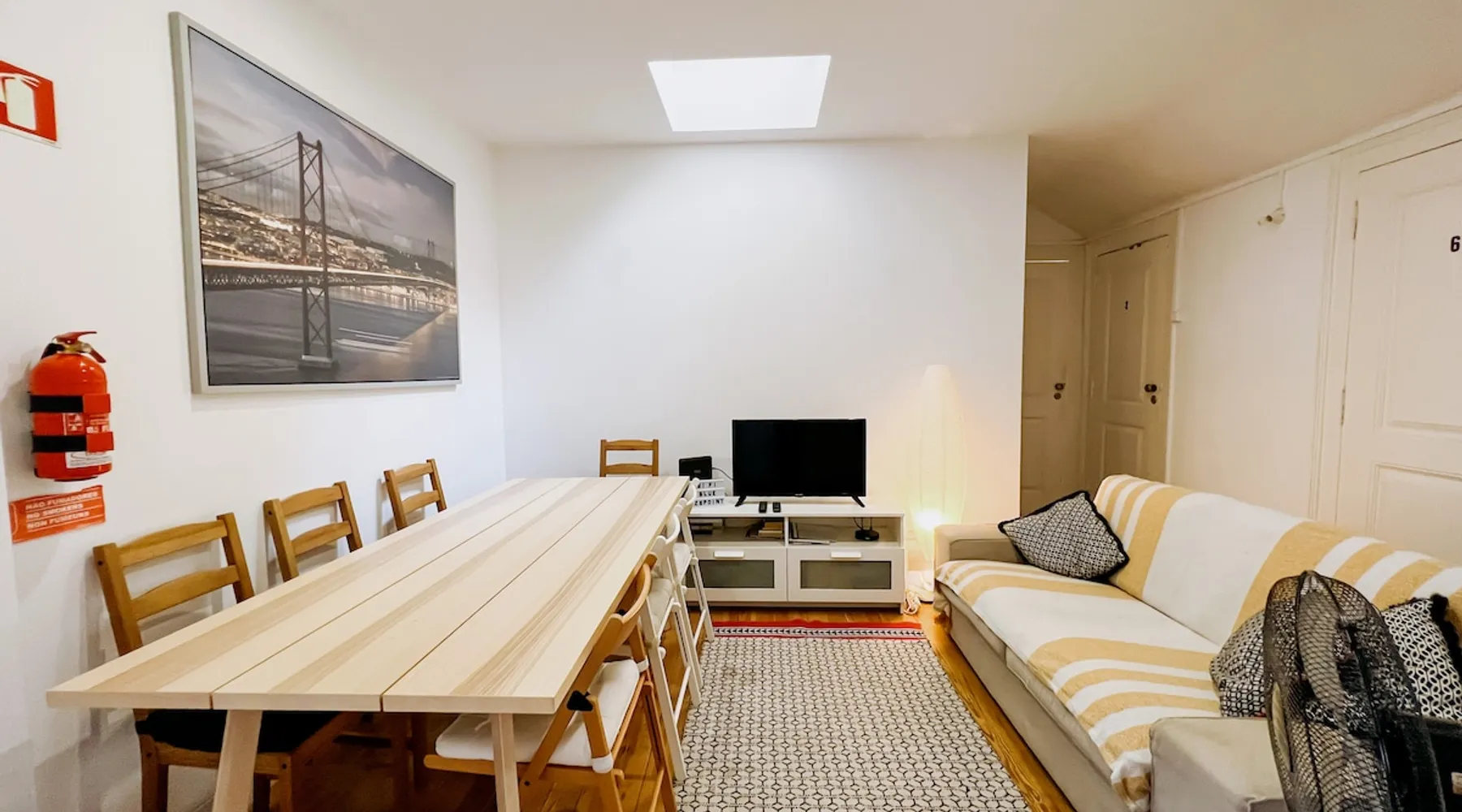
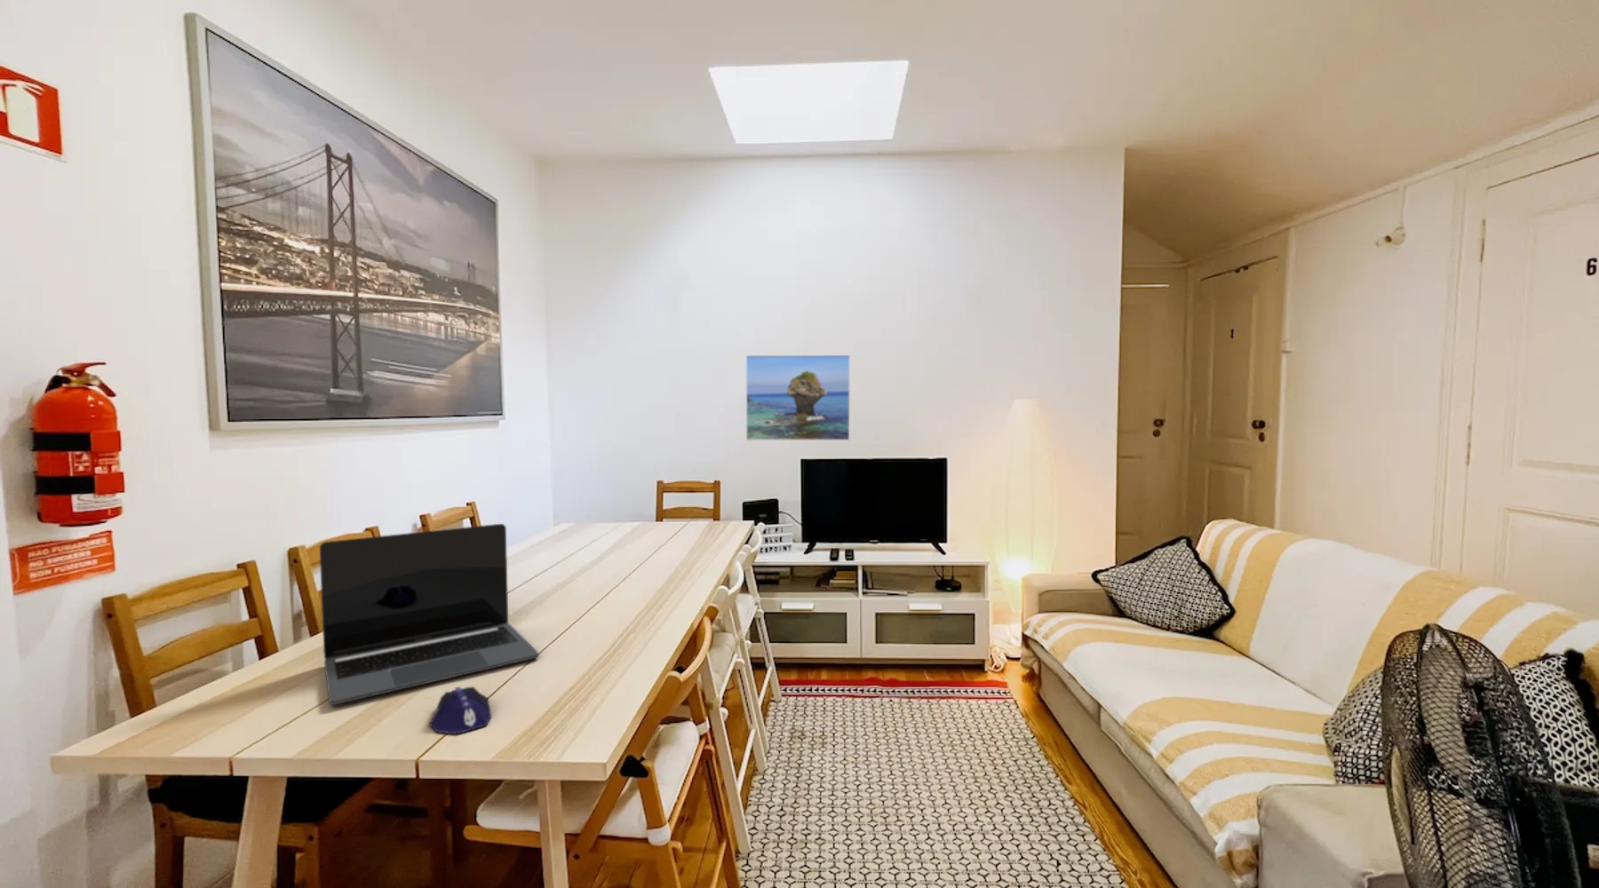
+ computer mouse (458, 701)
+ laptop (431, 601)
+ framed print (797, 397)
